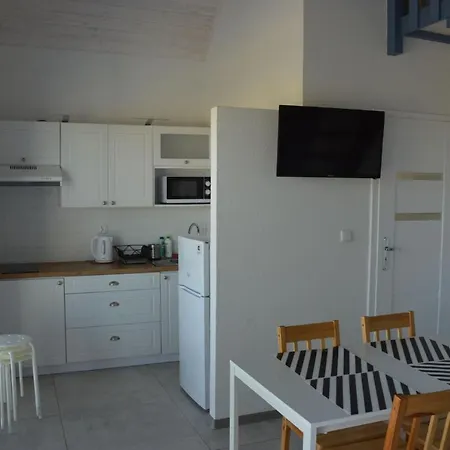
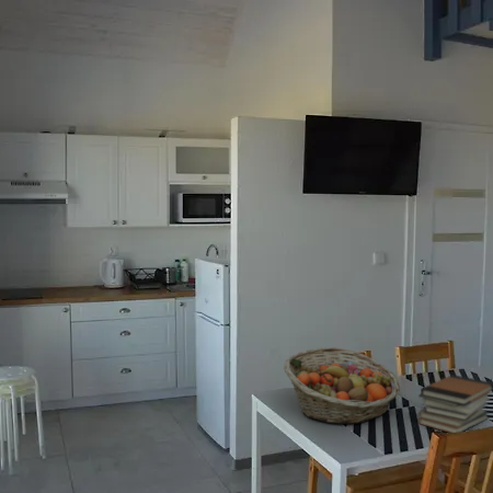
+ fruit basket (341, 383)
+ book stack (456, 403)
